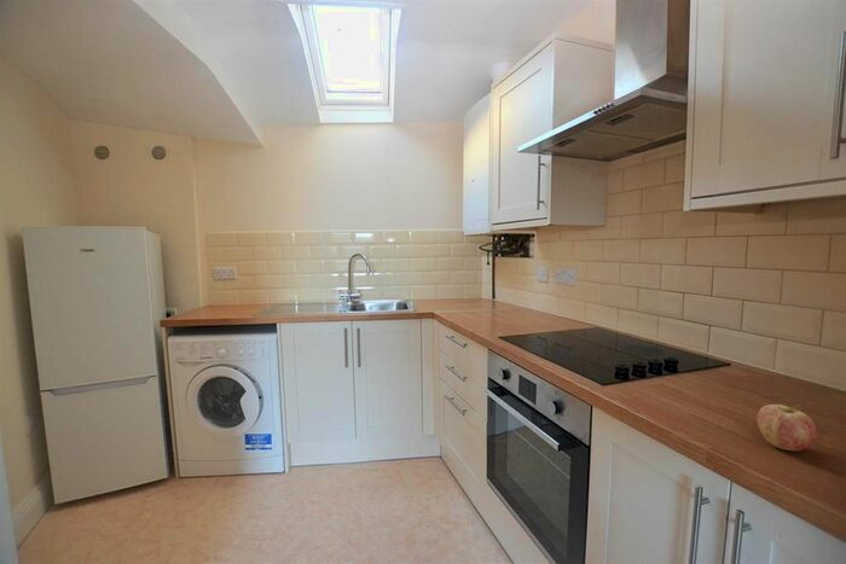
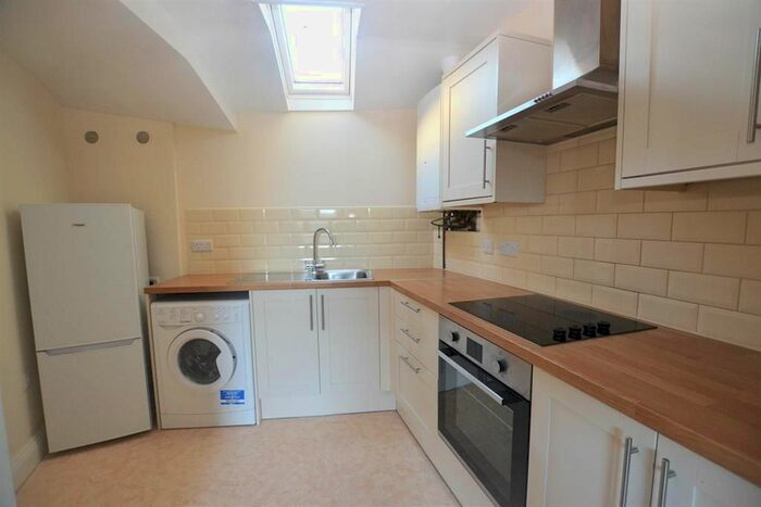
- fruit (784, 425)
